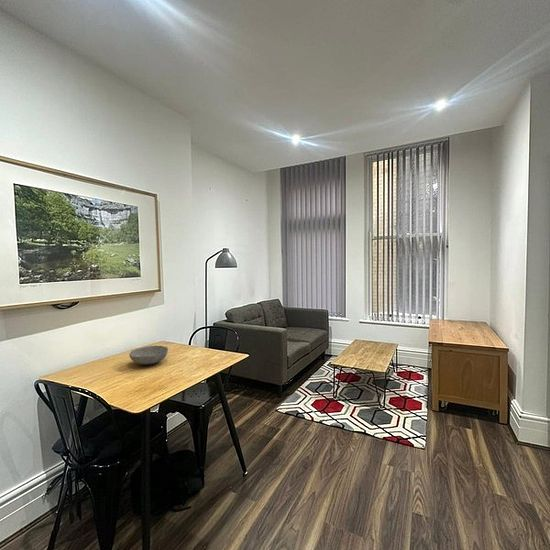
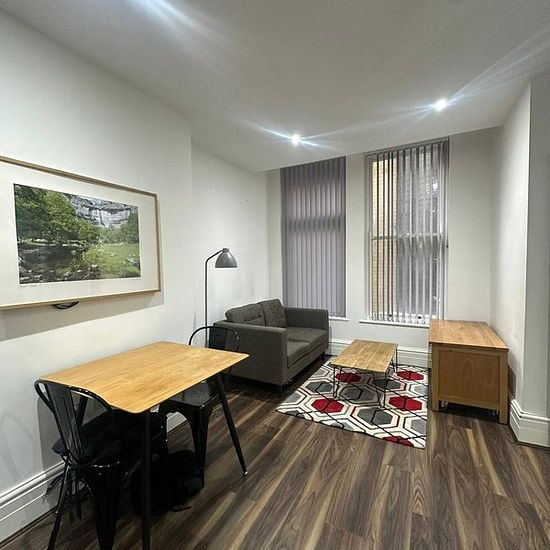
- bowl (149, 356)
